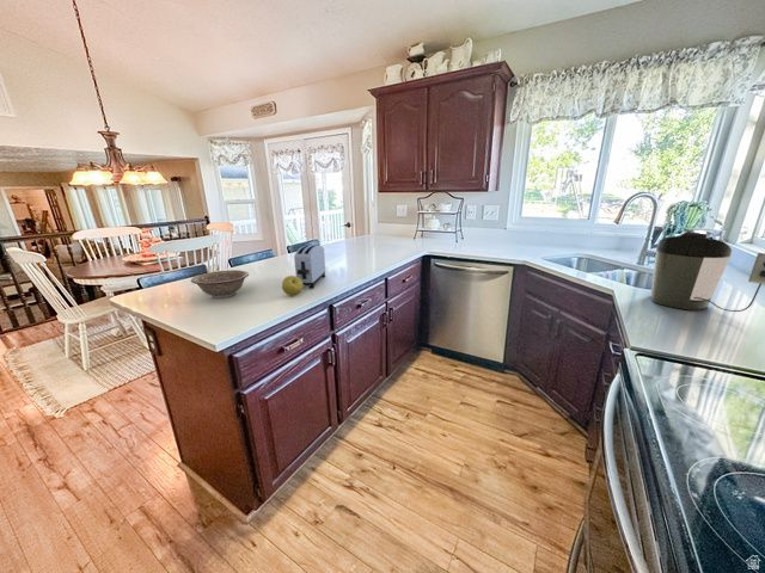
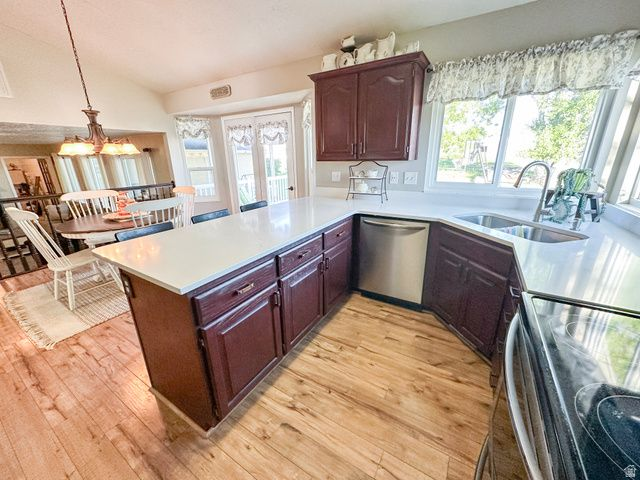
- coffee maker (706, 270)
- toaster (311, 264)
- apple (292, 285)
- decorative bowl (222, 285)
